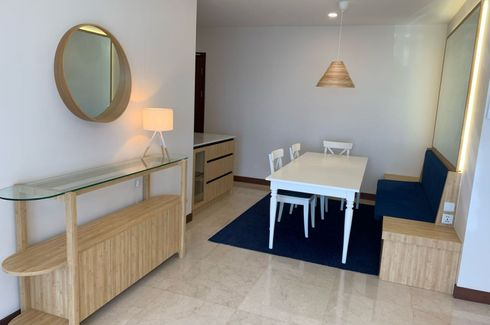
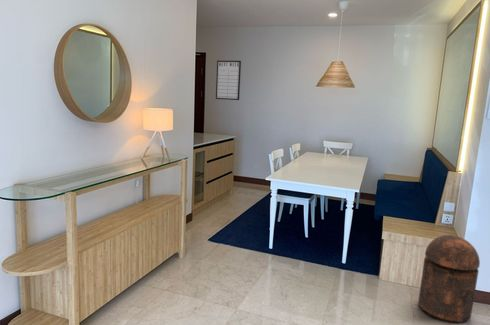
+ trash can (449, 274)
+ writing board (228, 80)
